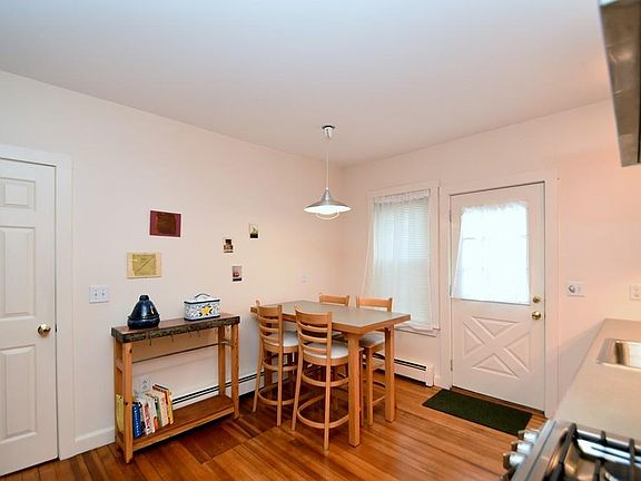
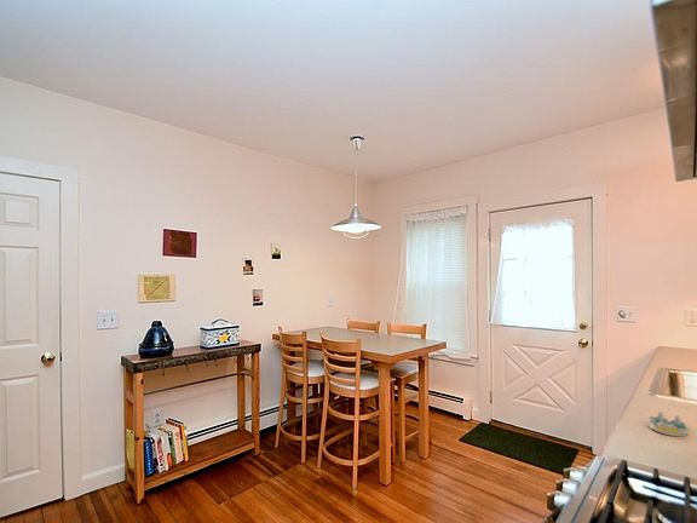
+ salt and pepper shaker set (667, 421)
